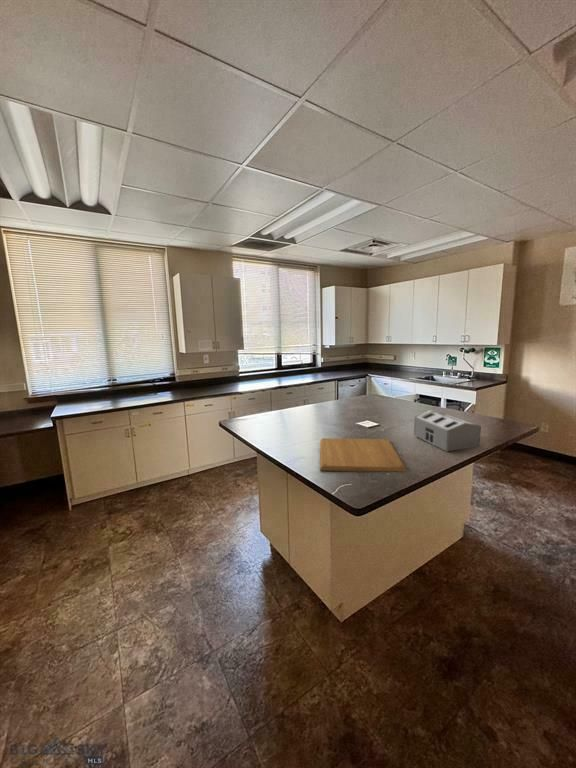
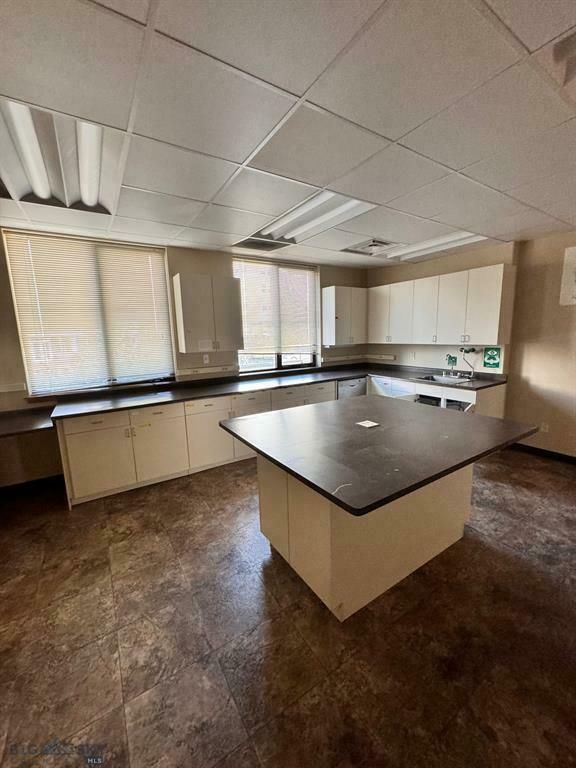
- toaster (445, 428)
- chopping board (358, 452)
